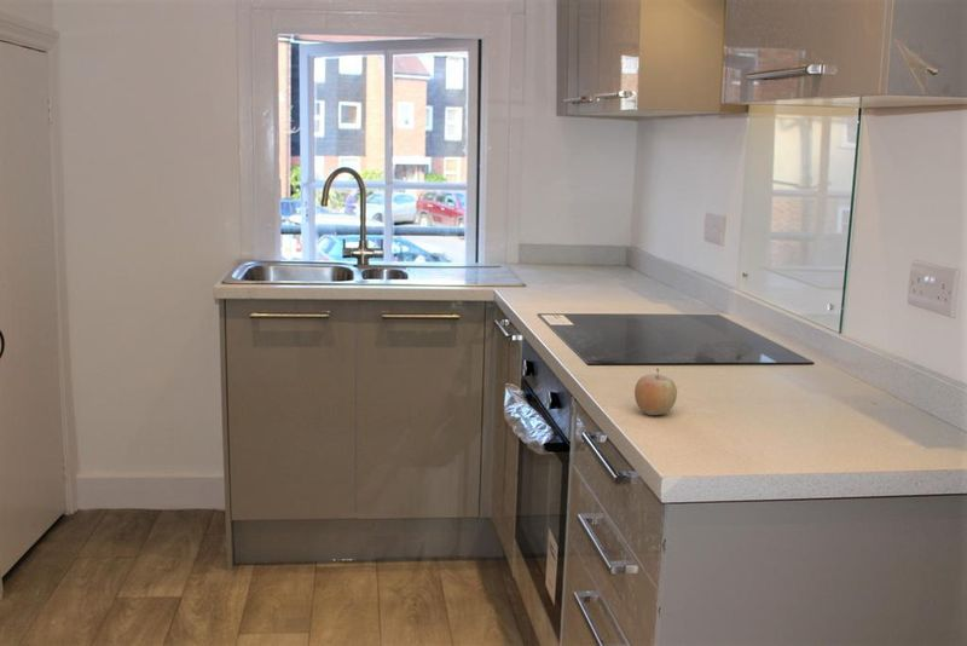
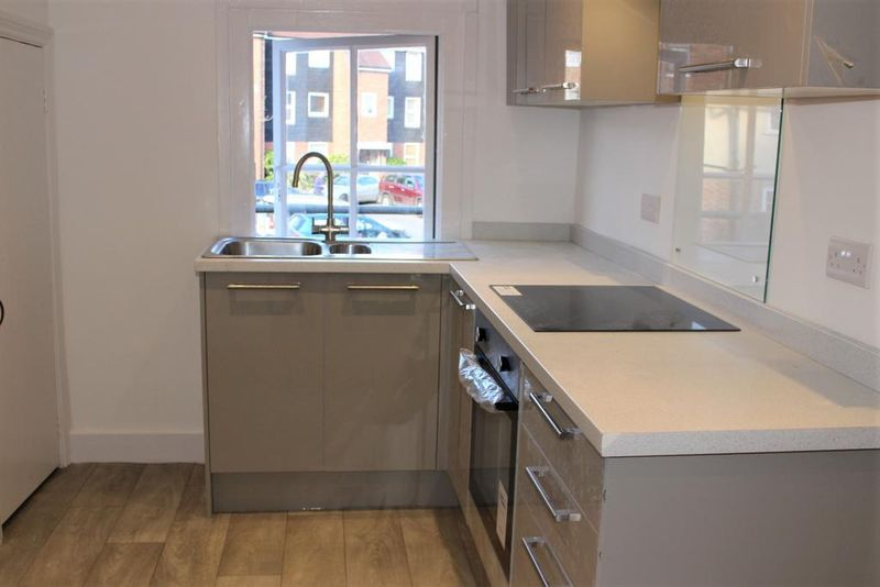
- fruit (655, 391)
